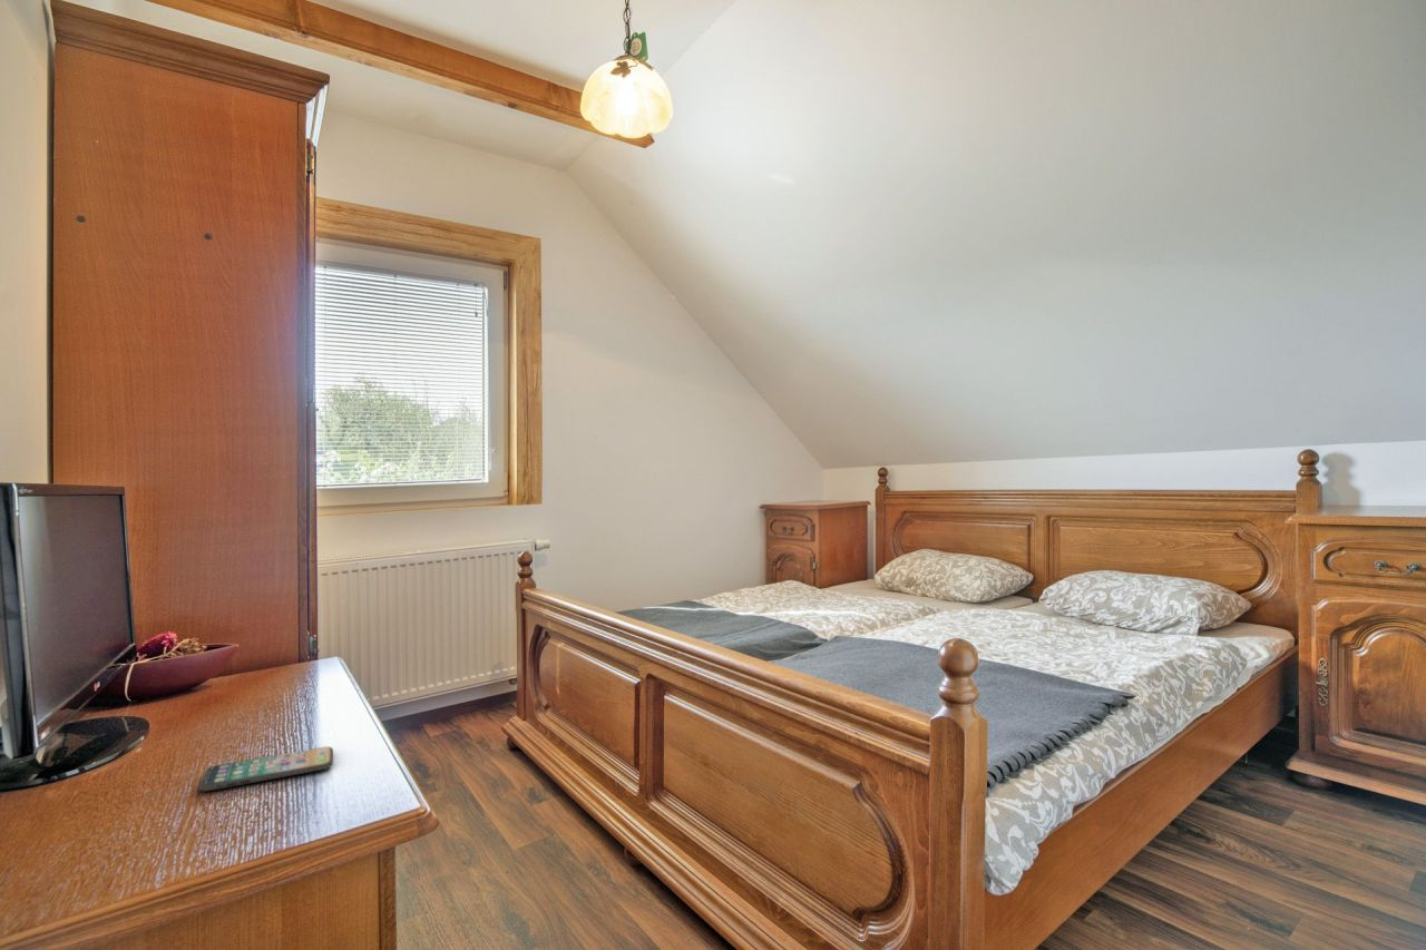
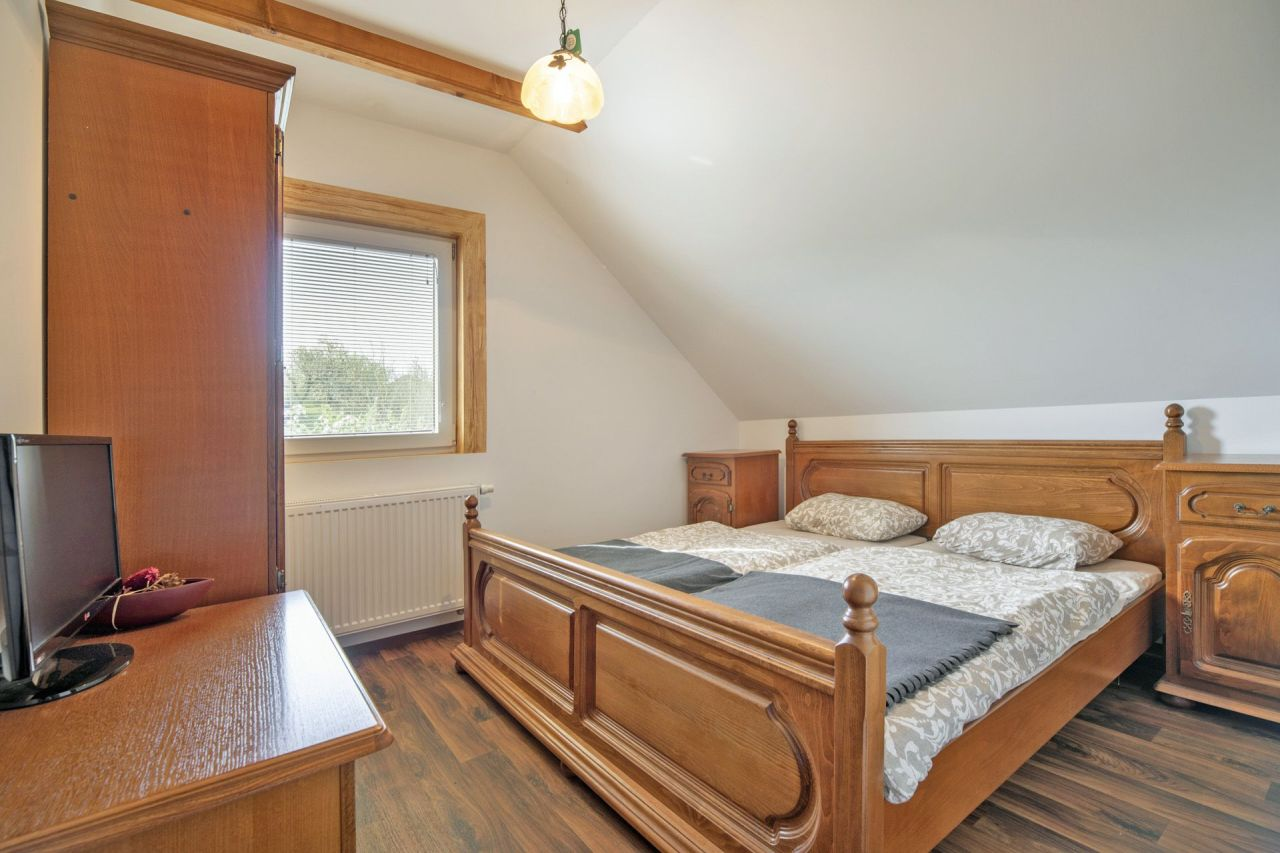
- smartphone (270, 767)
